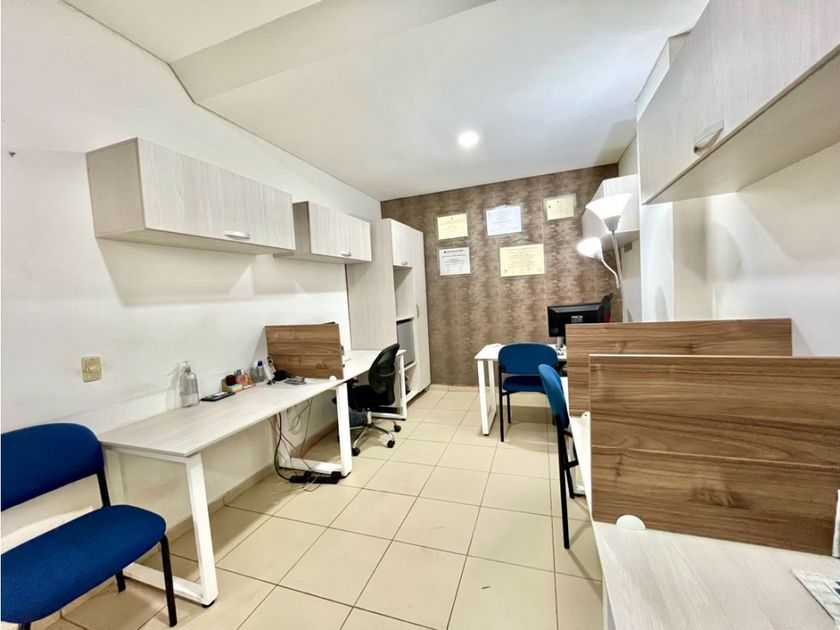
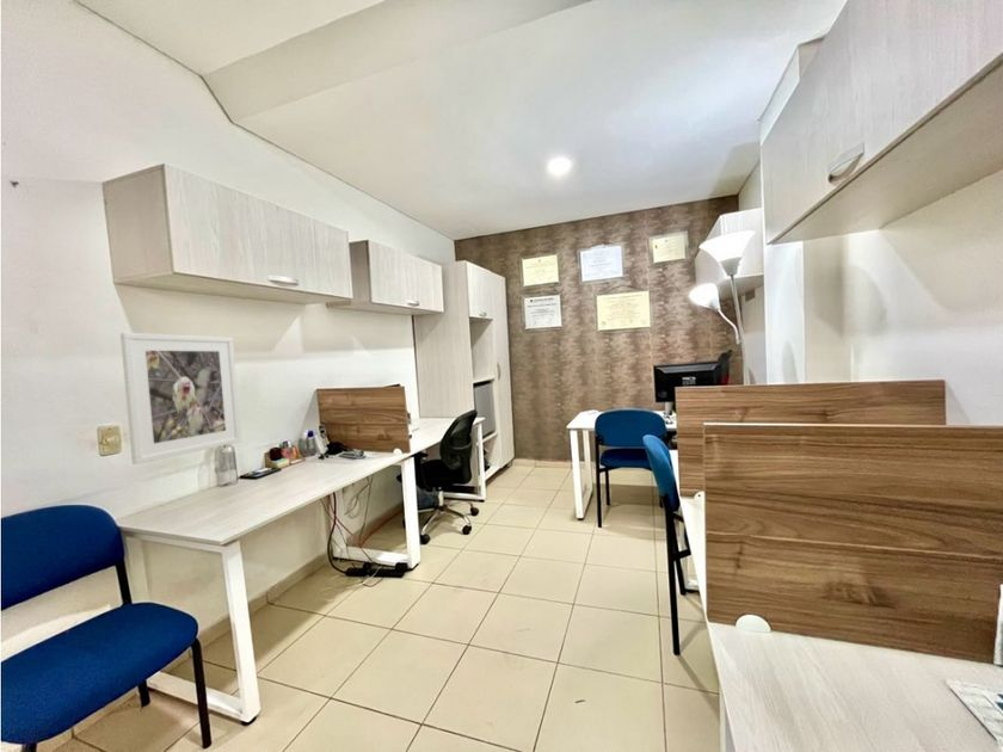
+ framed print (187, 394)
